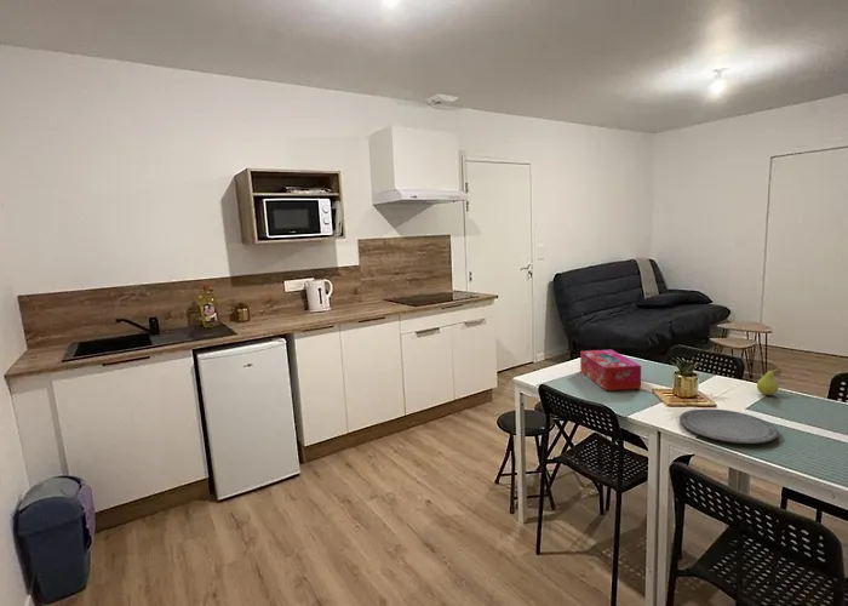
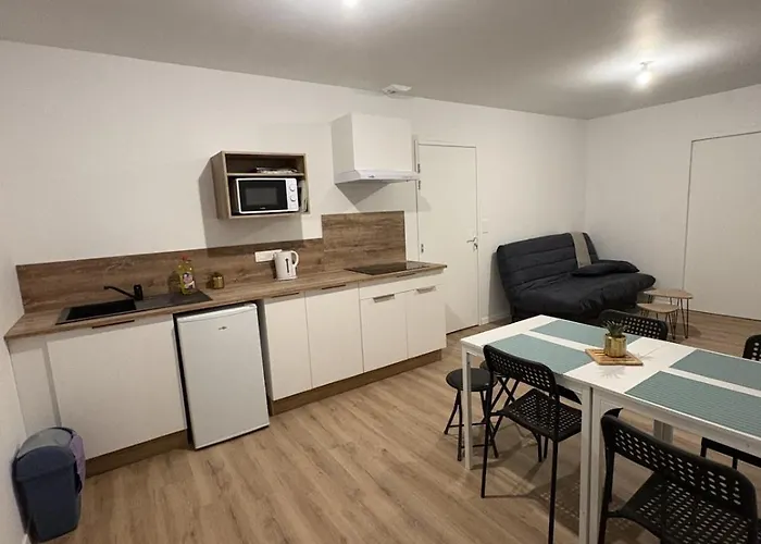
- fruit (769, 379)
- tissue box (608, 368)
- plate (726, 425)
